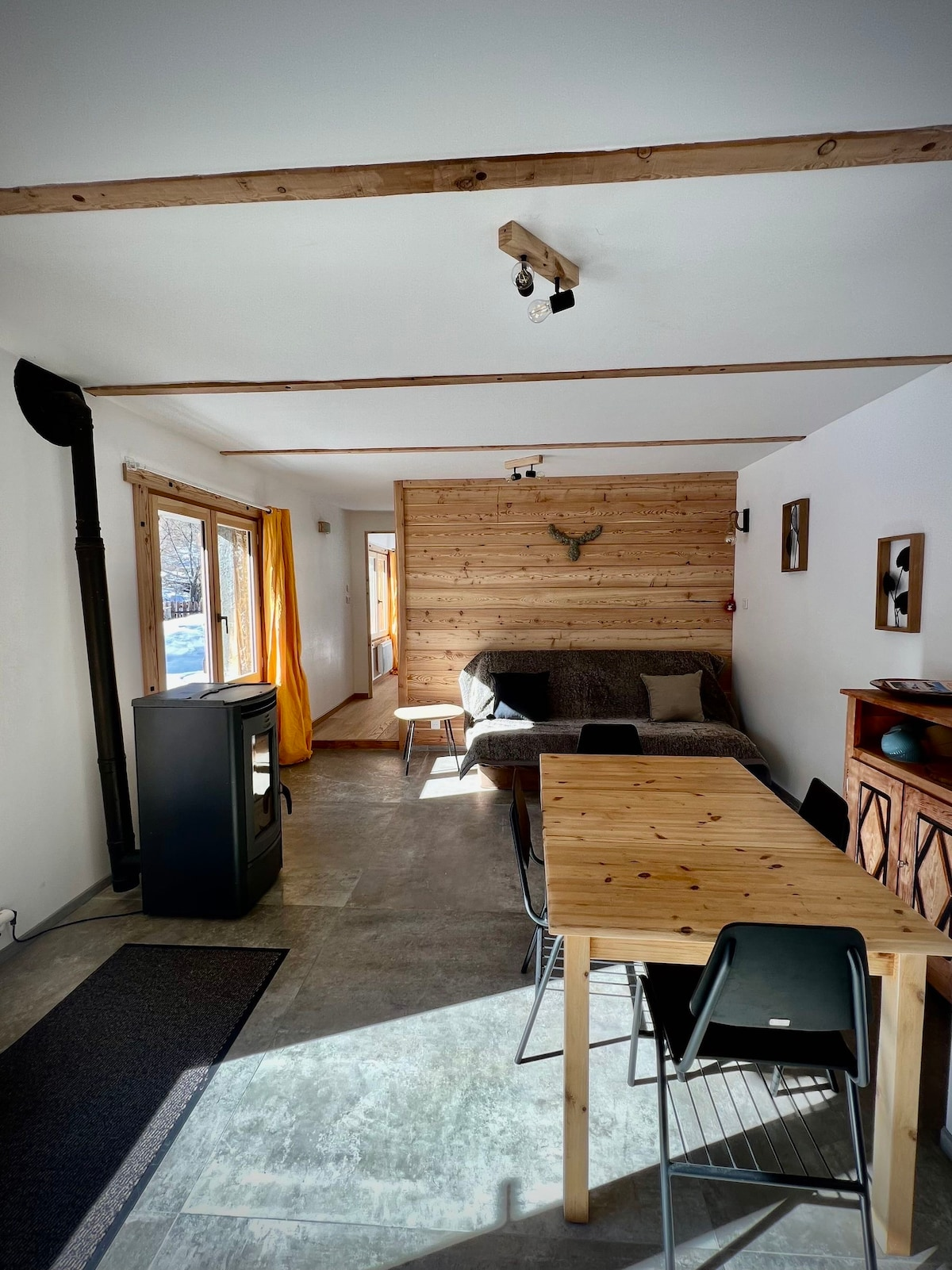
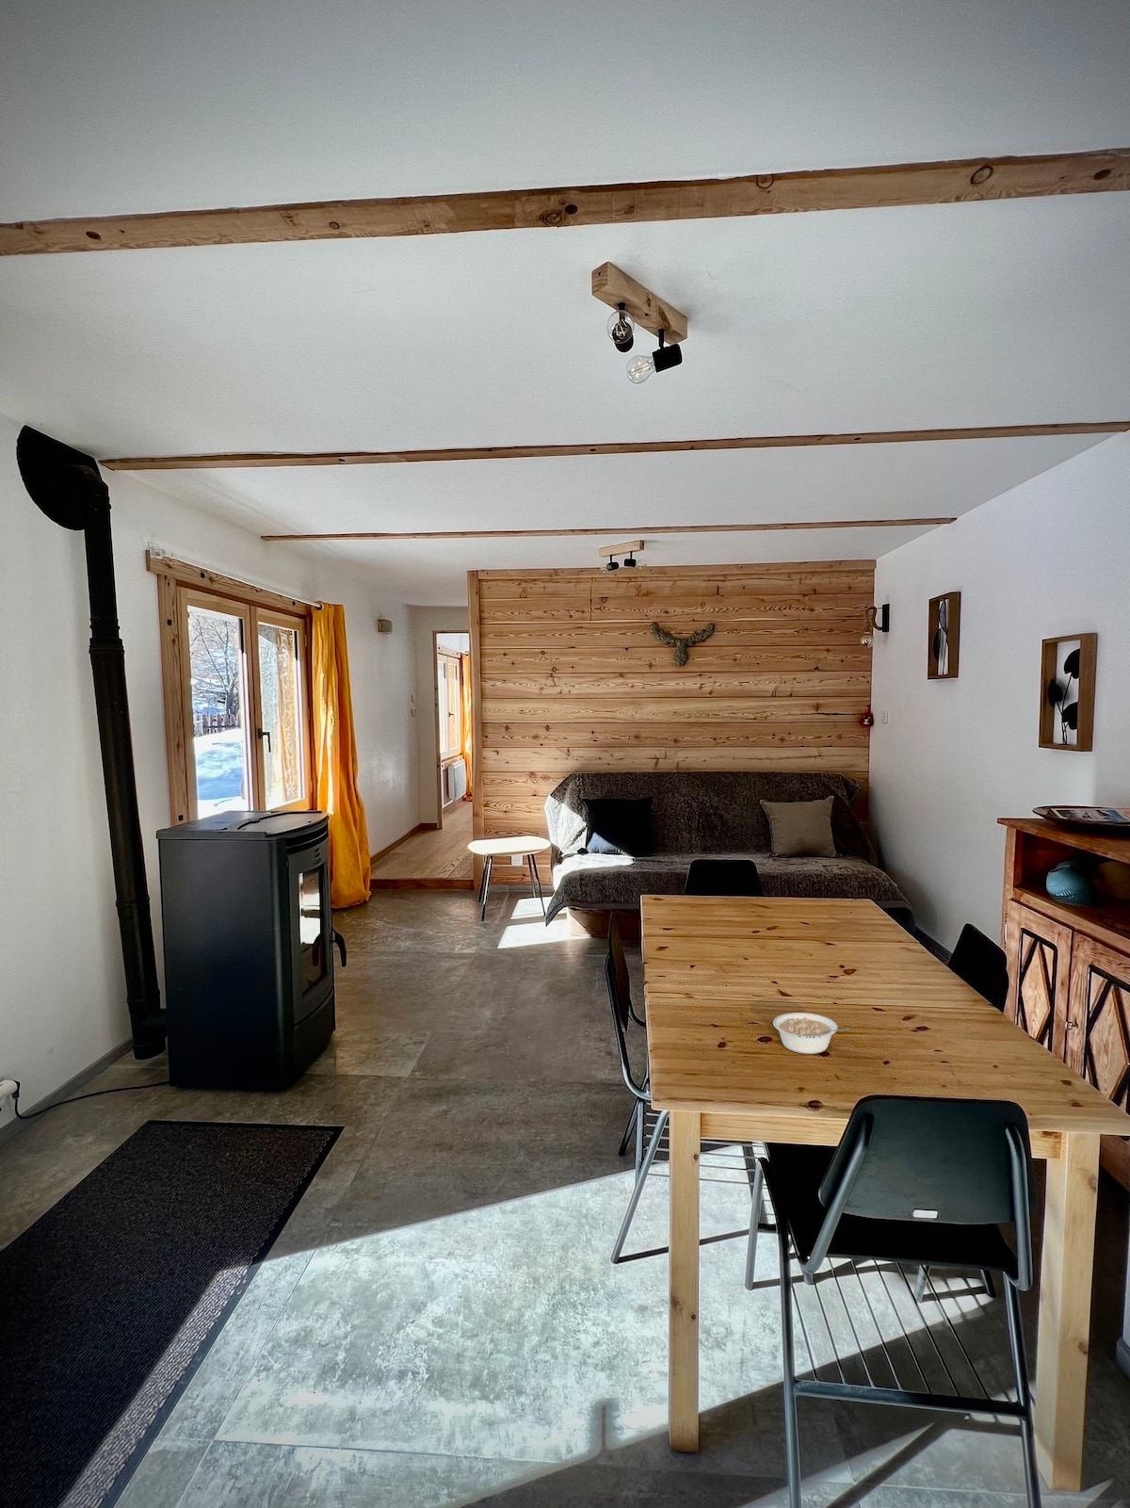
+ legume (807, 1032)
